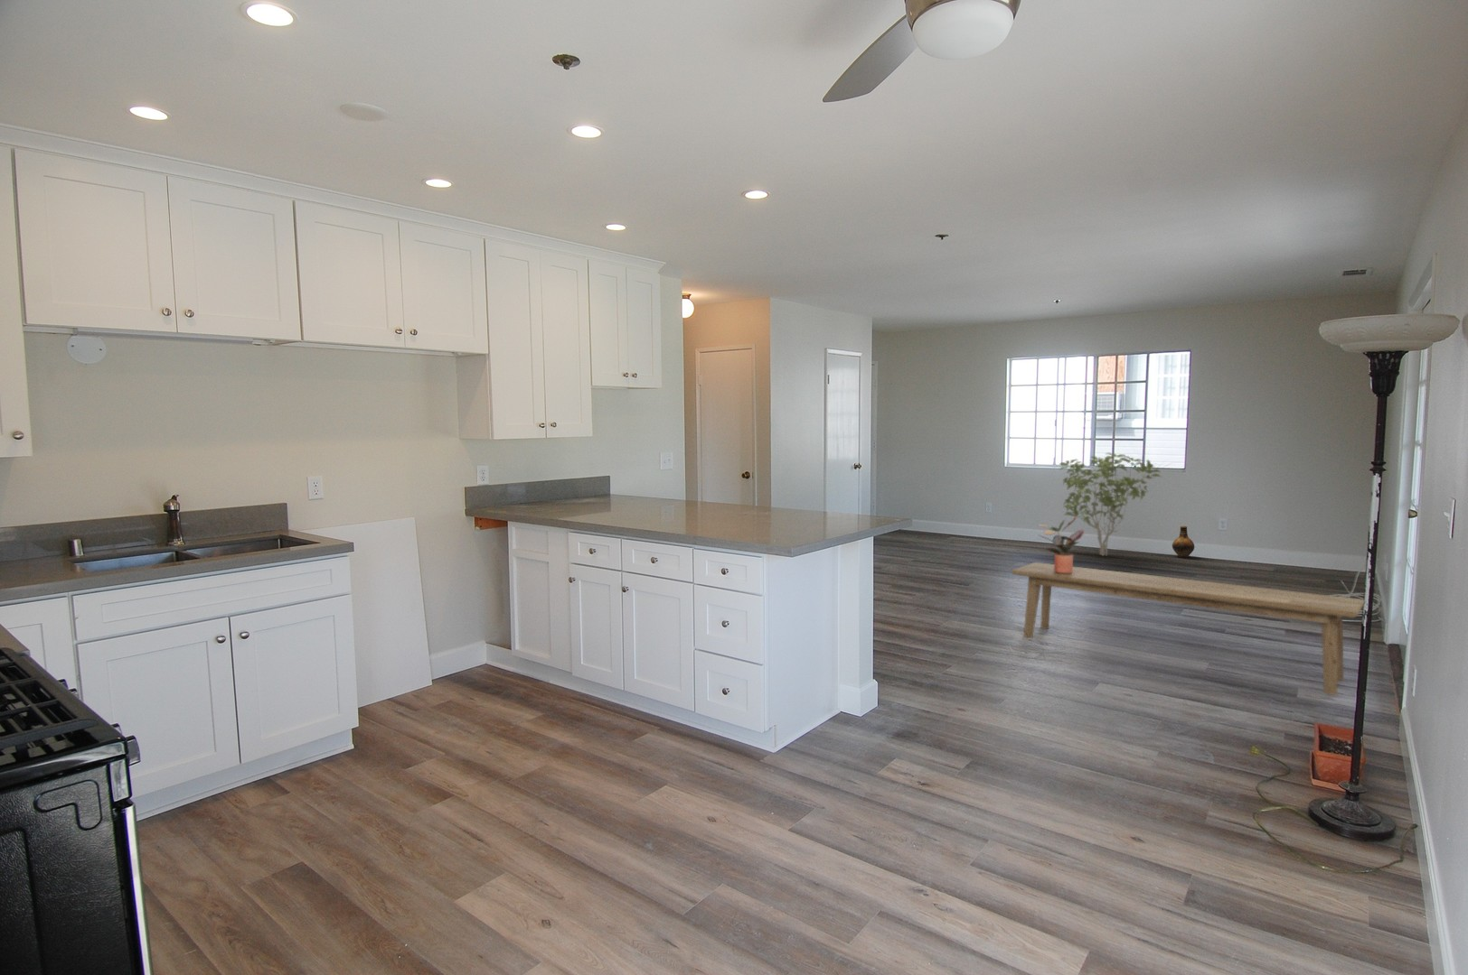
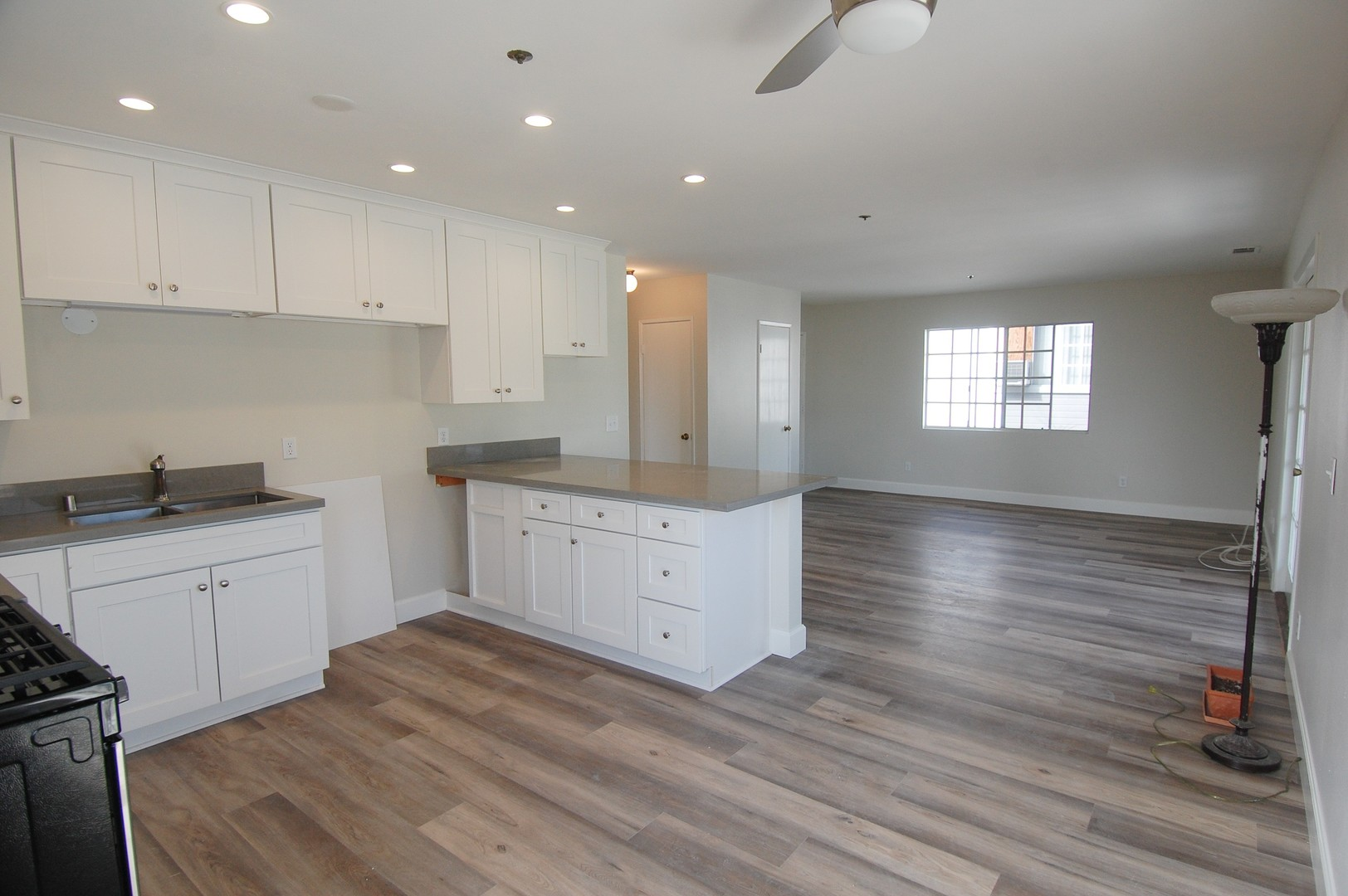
- bench (1172, 602)
- ceramic jug (1184, 541)
- potted plant (1057, 543)
- shrub (1105, 504)
